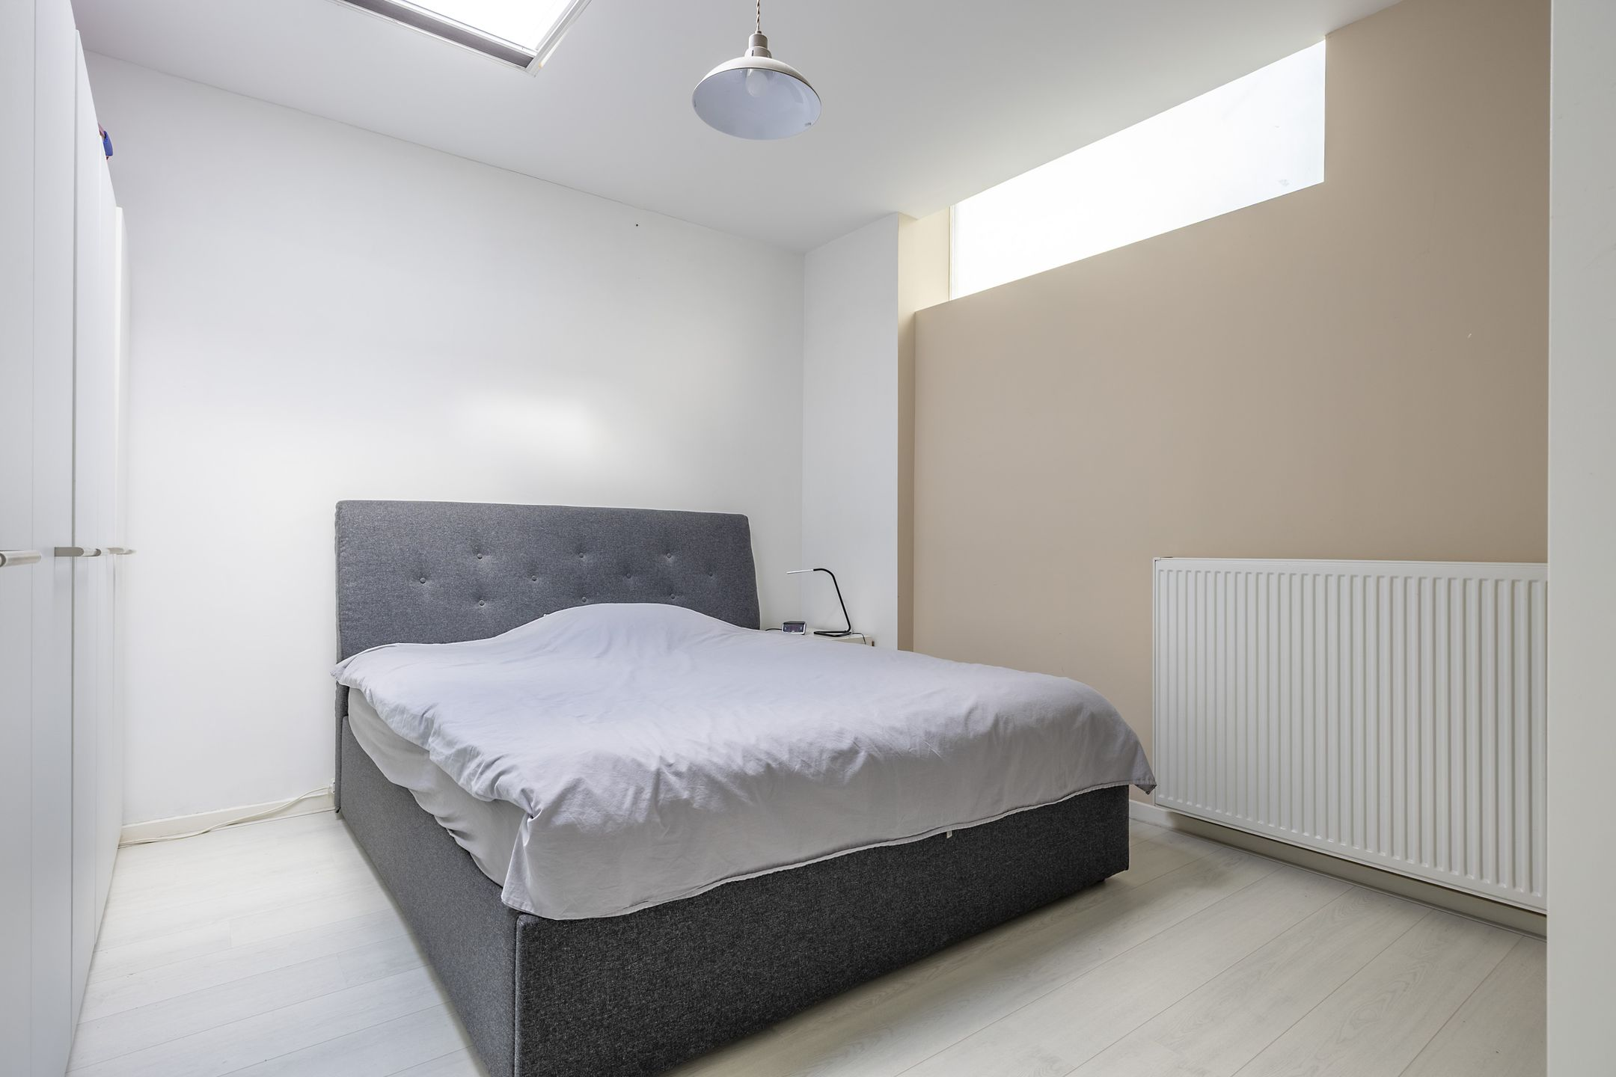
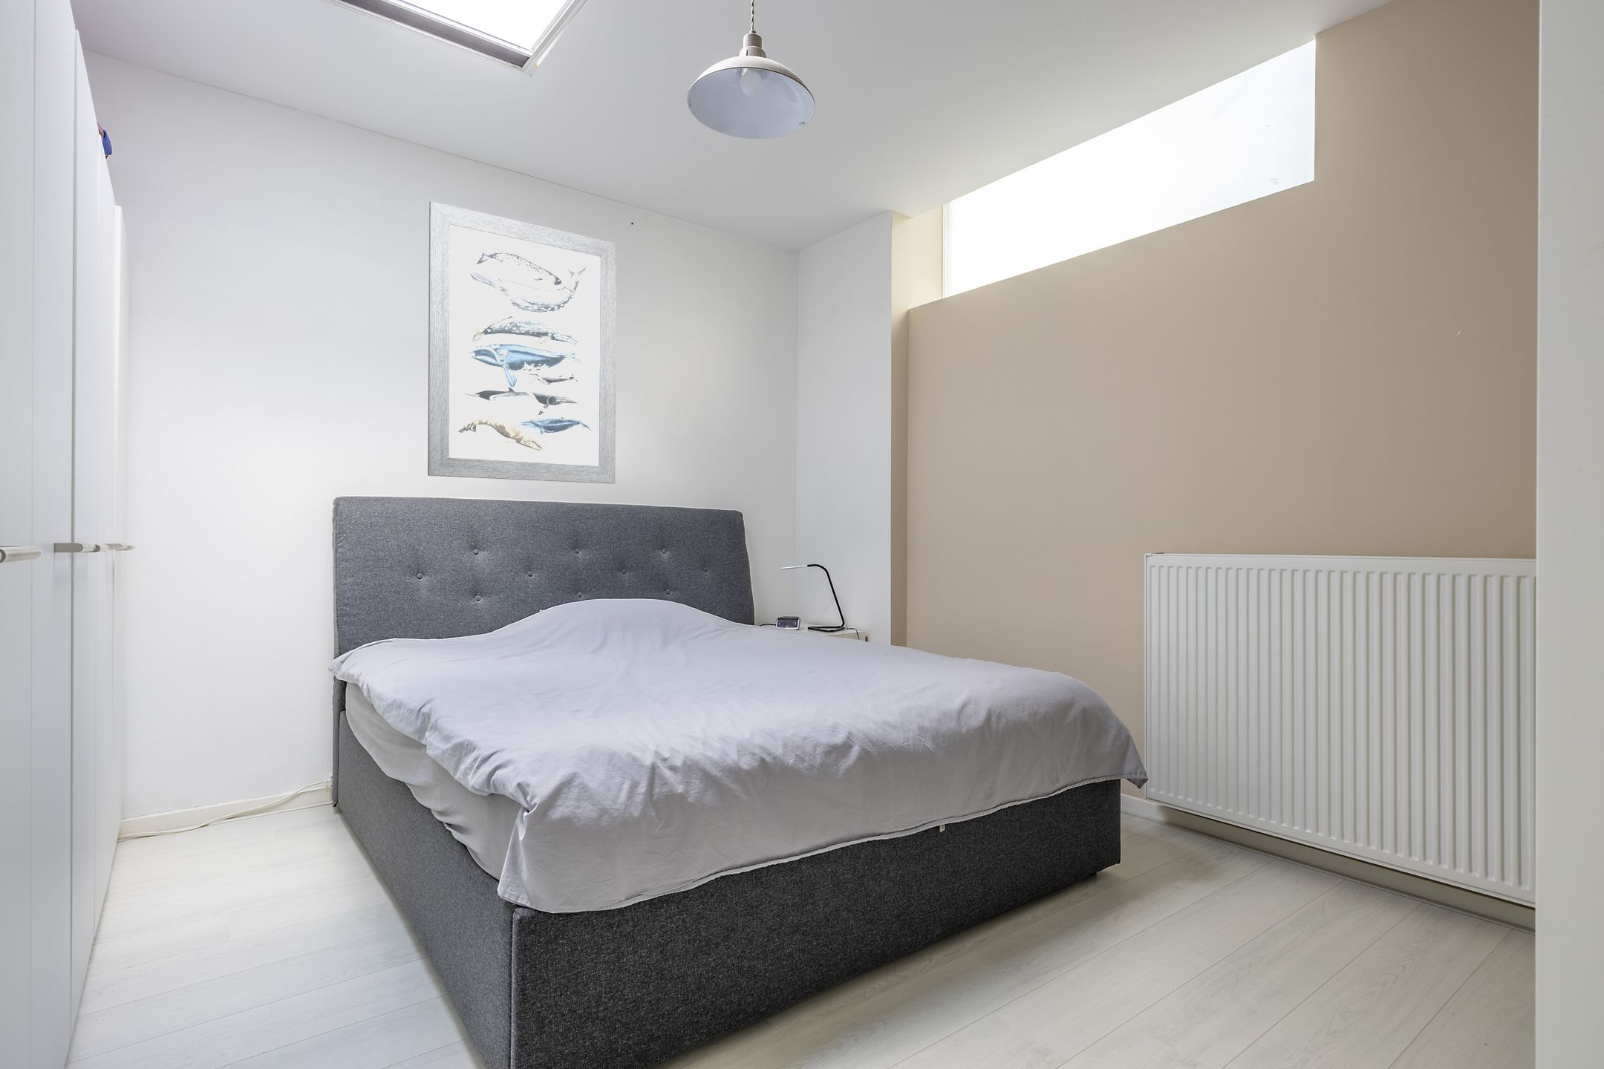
+ wall art (528, 352)
